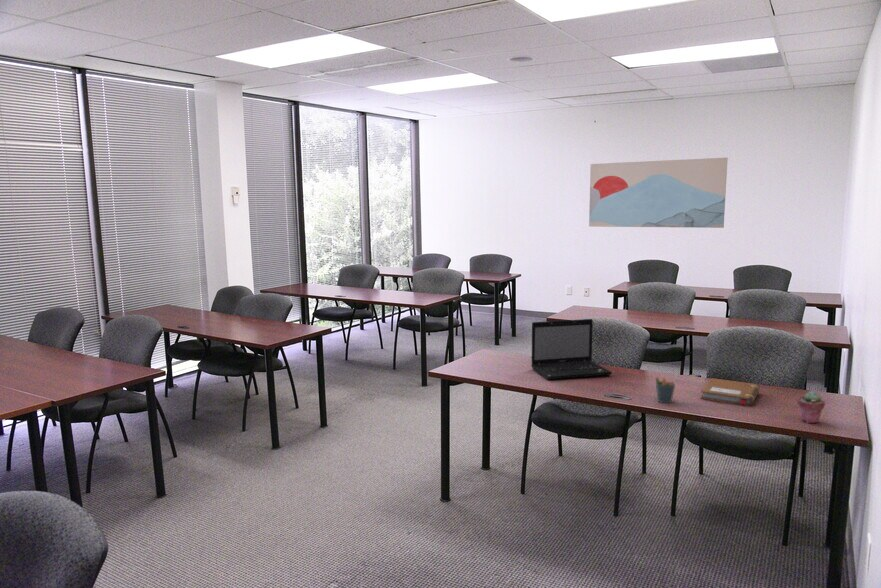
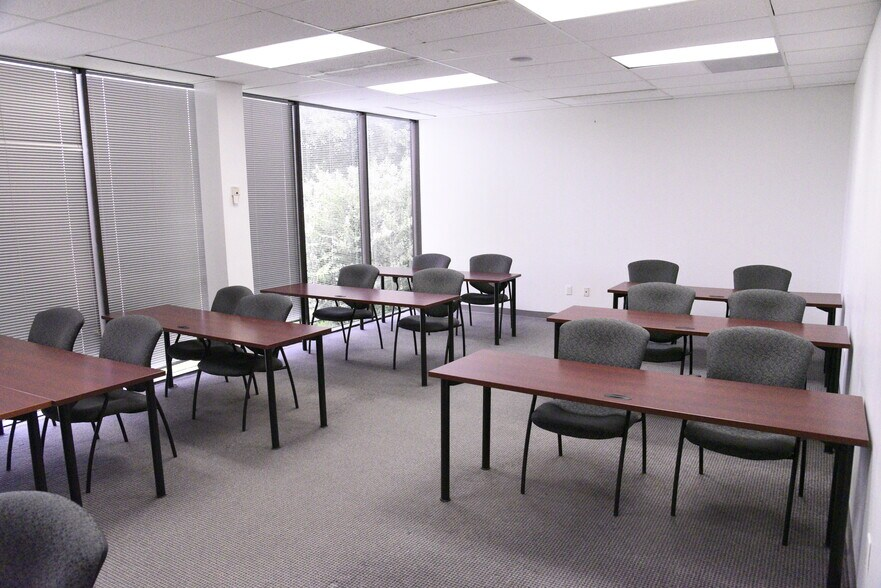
- wall art (653, 194)
- potted succulent (810, 405)
- laptop (571, 348)
- notebook (730, 391)
- pen holder (665, 388)
